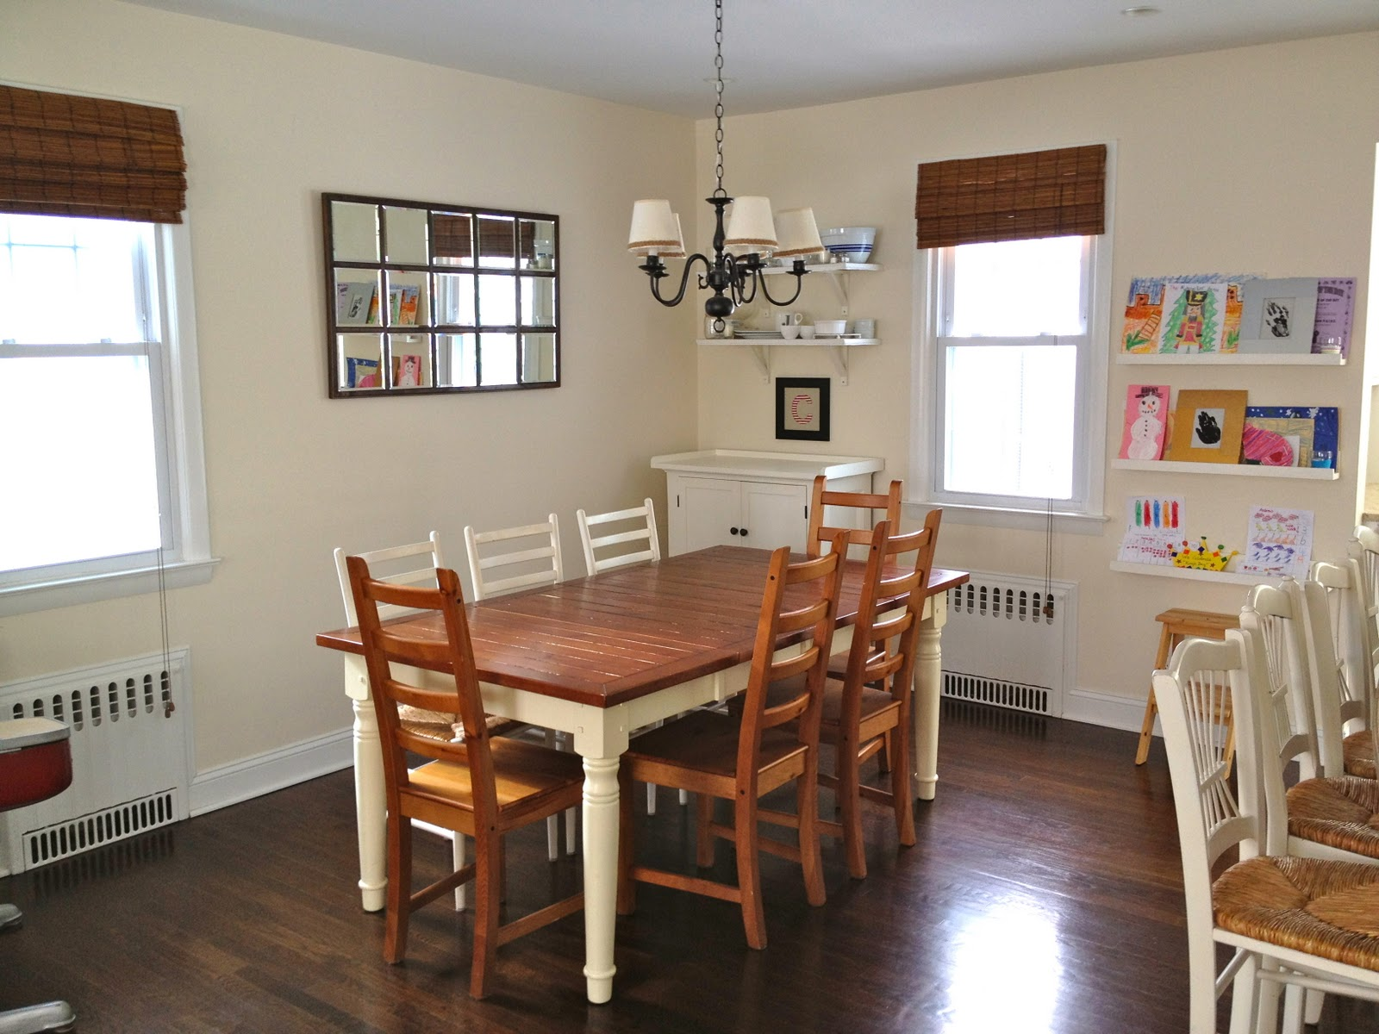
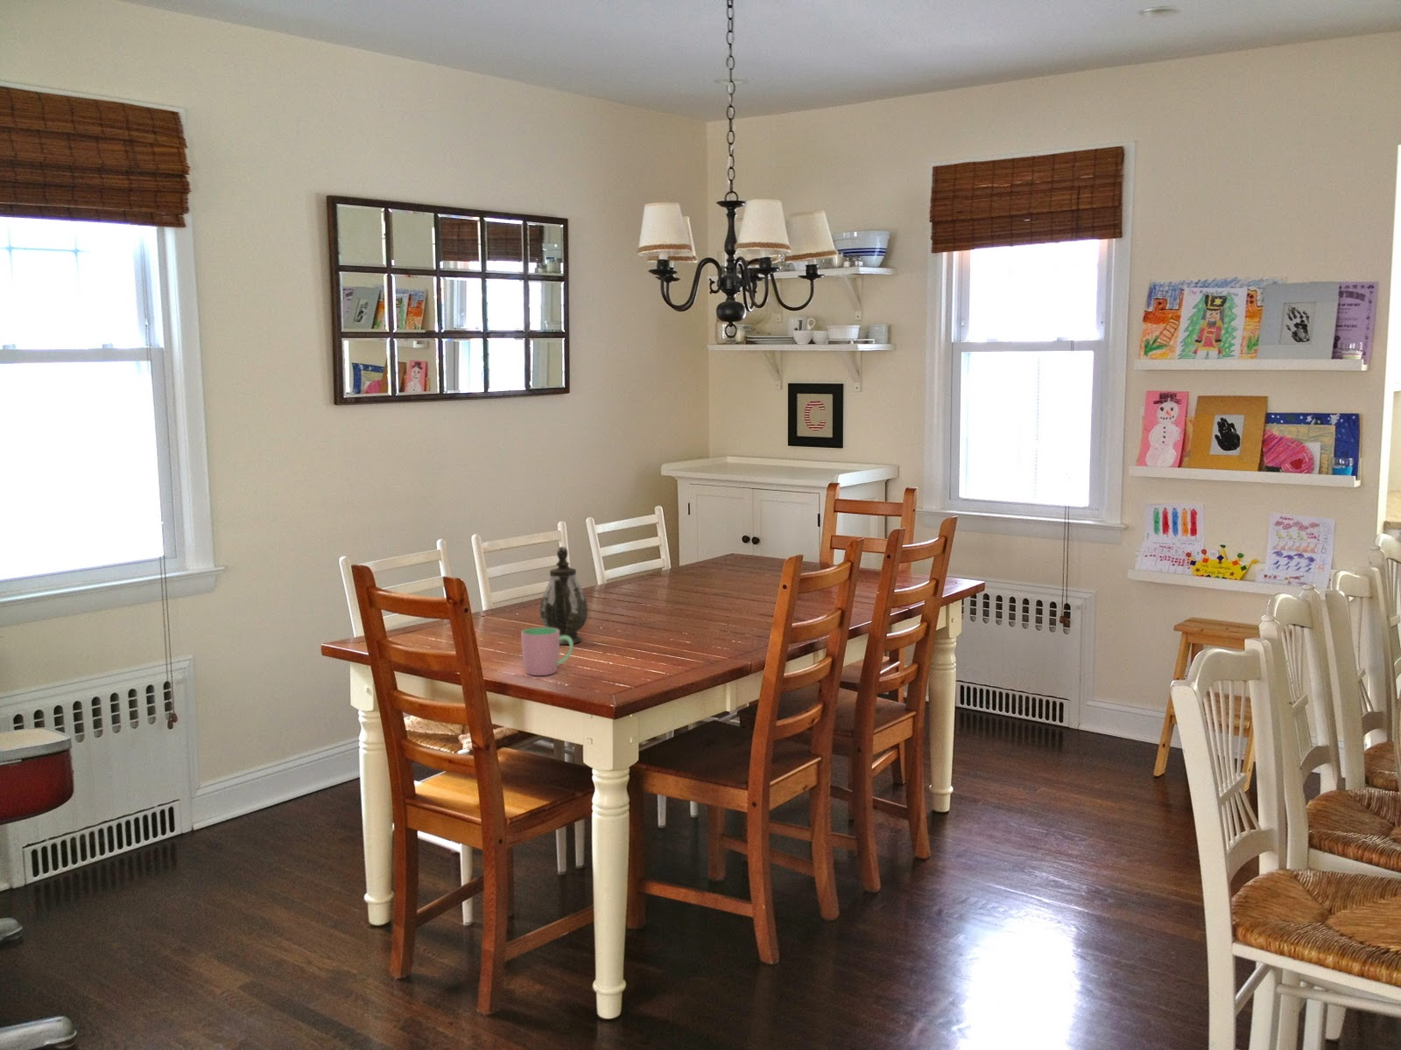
+ teapot (563, 594)
+ cup (547, 651)
